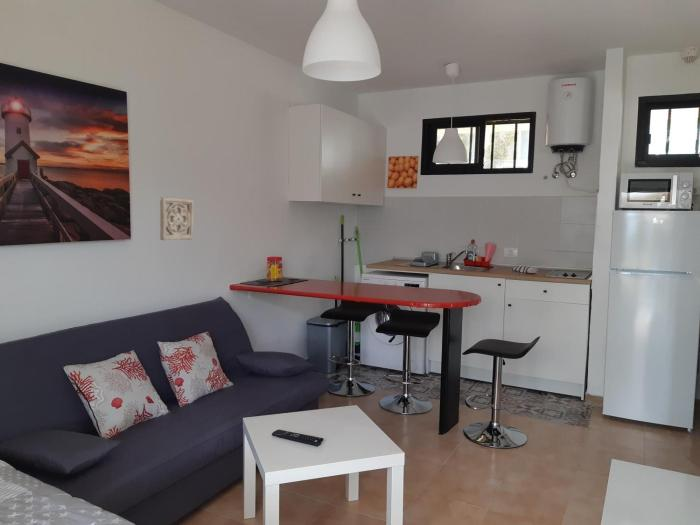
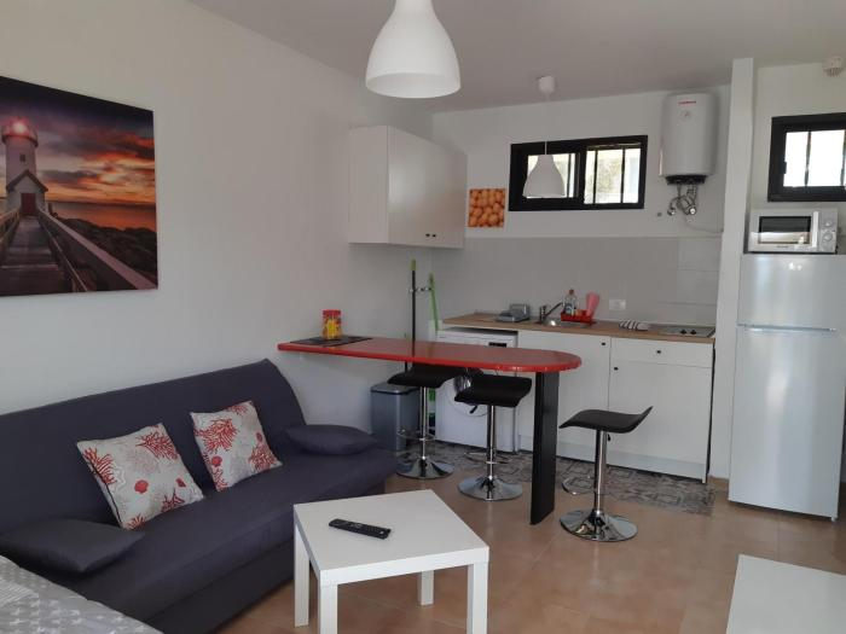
- wall ornament (177, 219)
